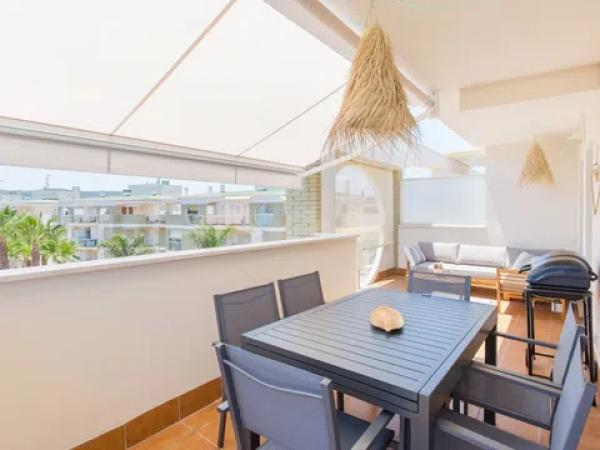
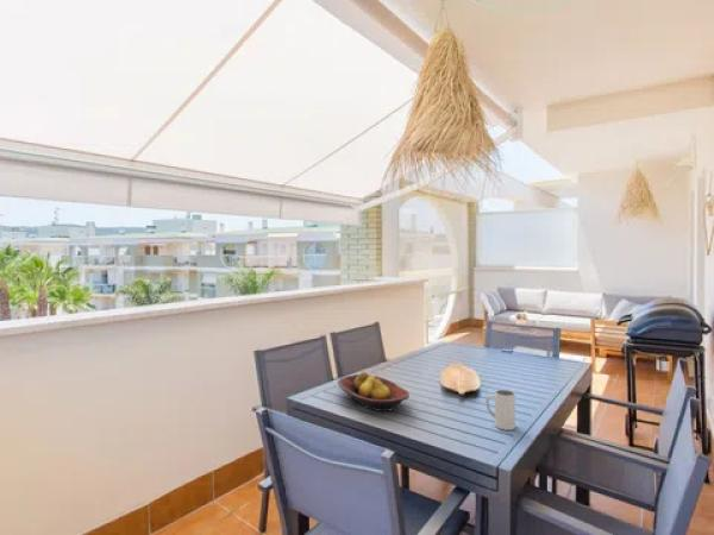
+ fruit bowl (371, 388)
+ mug (500, 408)
